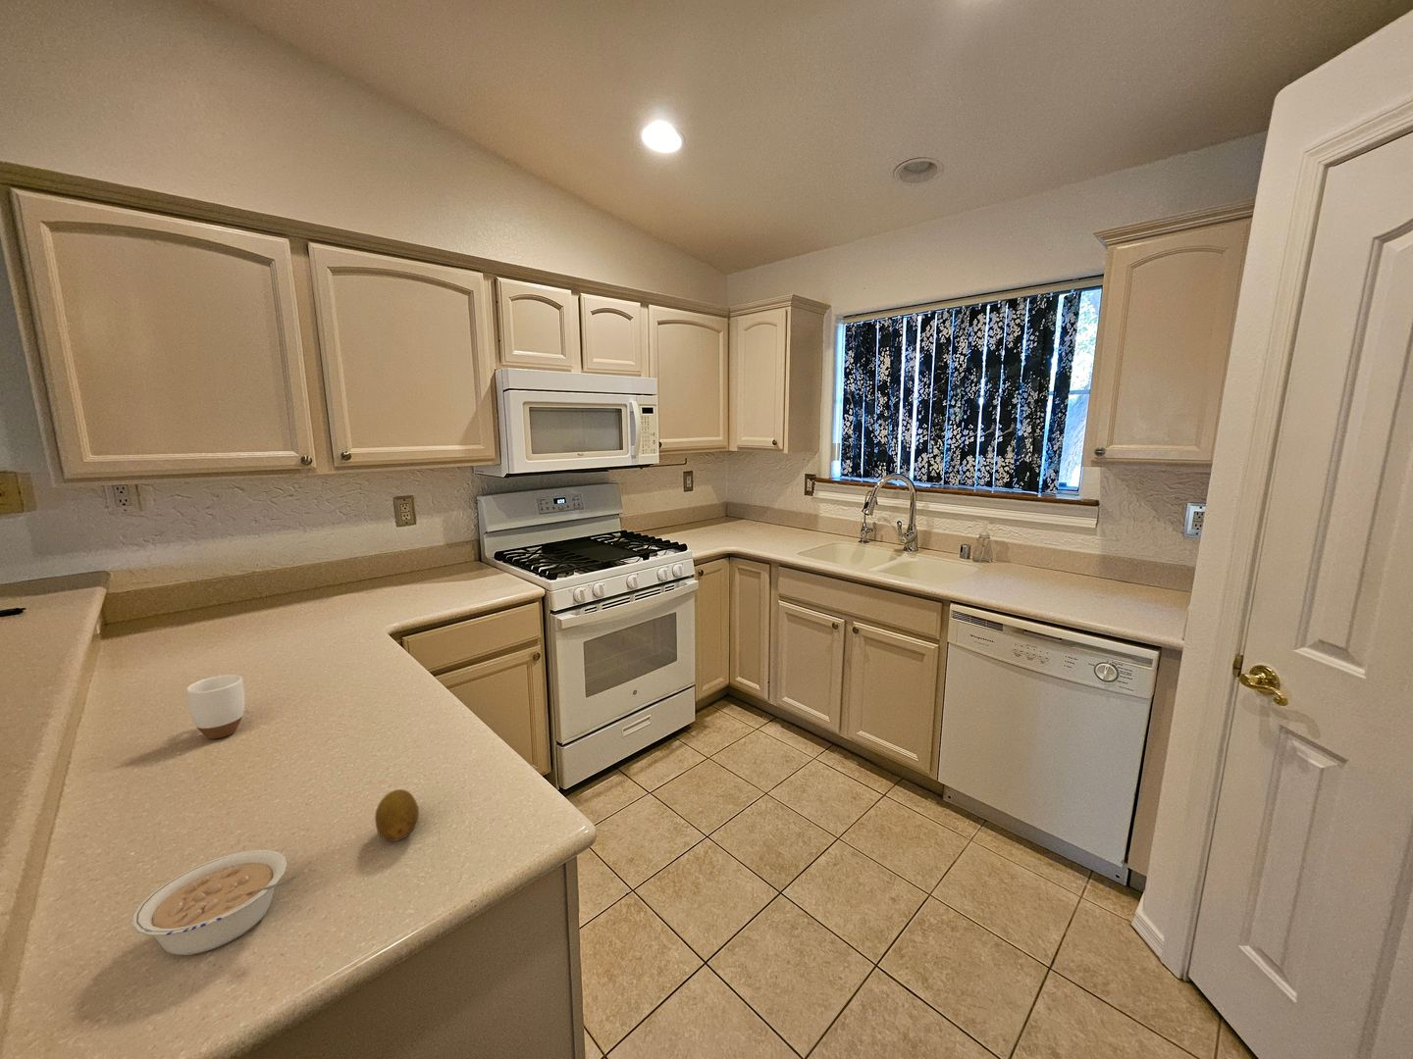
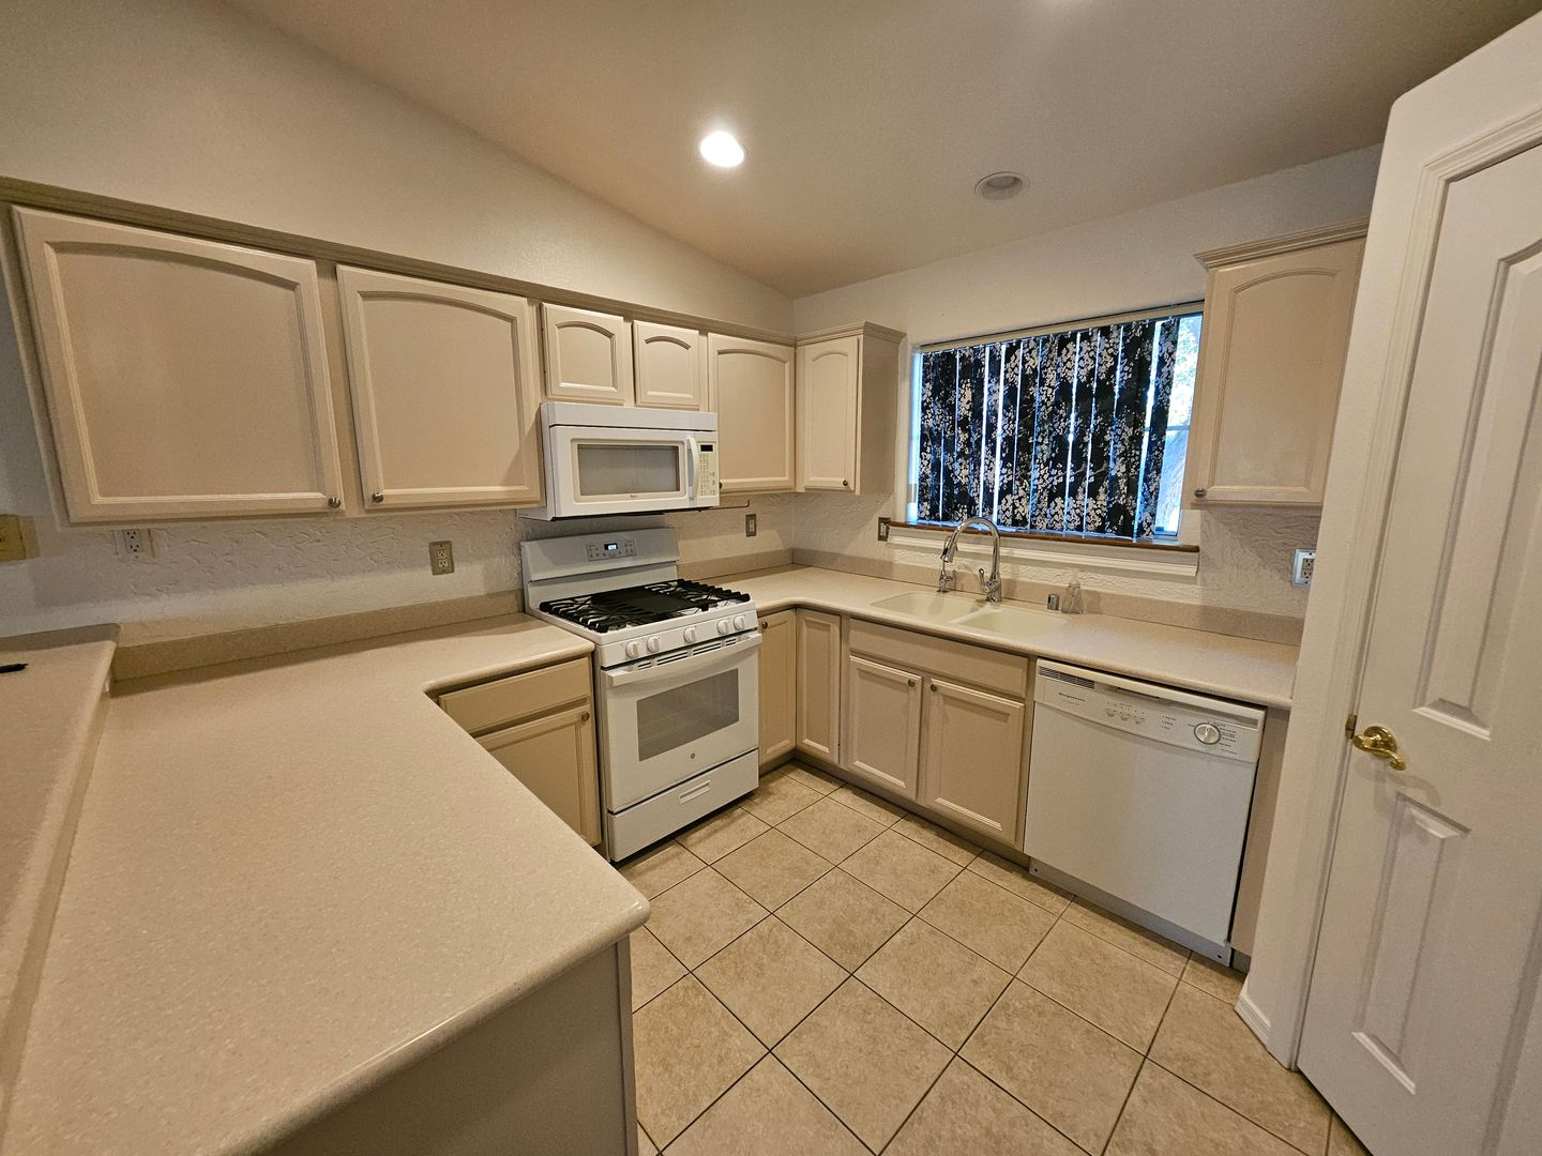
- mug (218, 704)
- fruit (396, 815)
- legume (223, 899)
